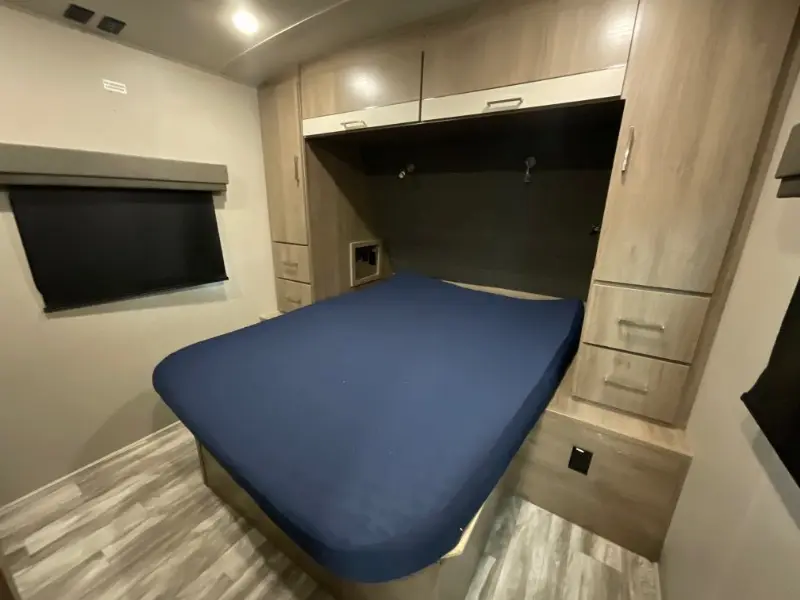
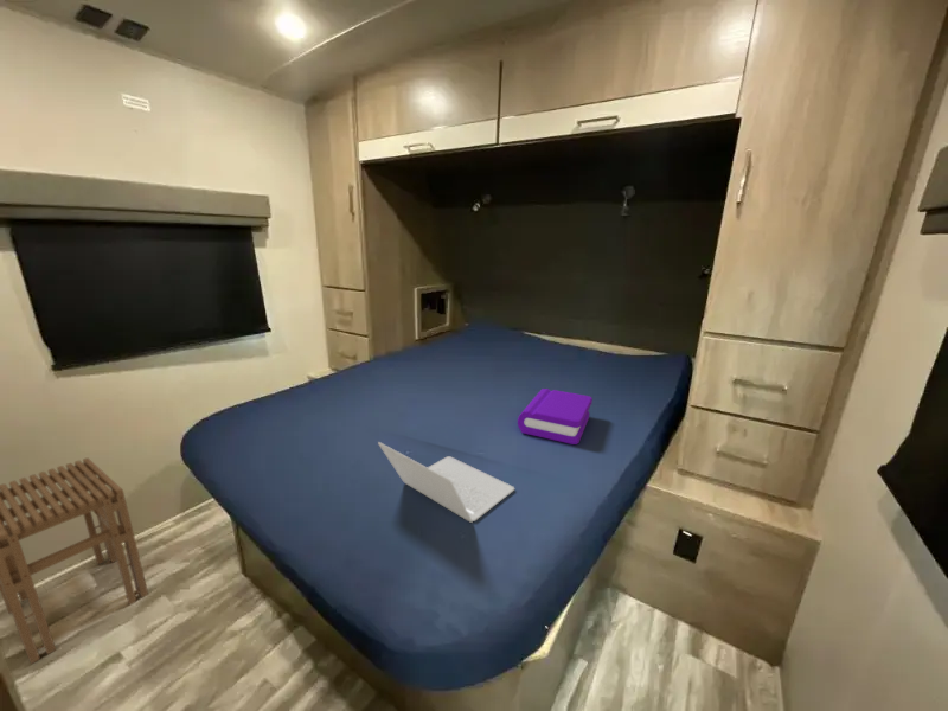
+ stool (63, 549)
+ laptop (448, 463)
+ book (556, 414)
